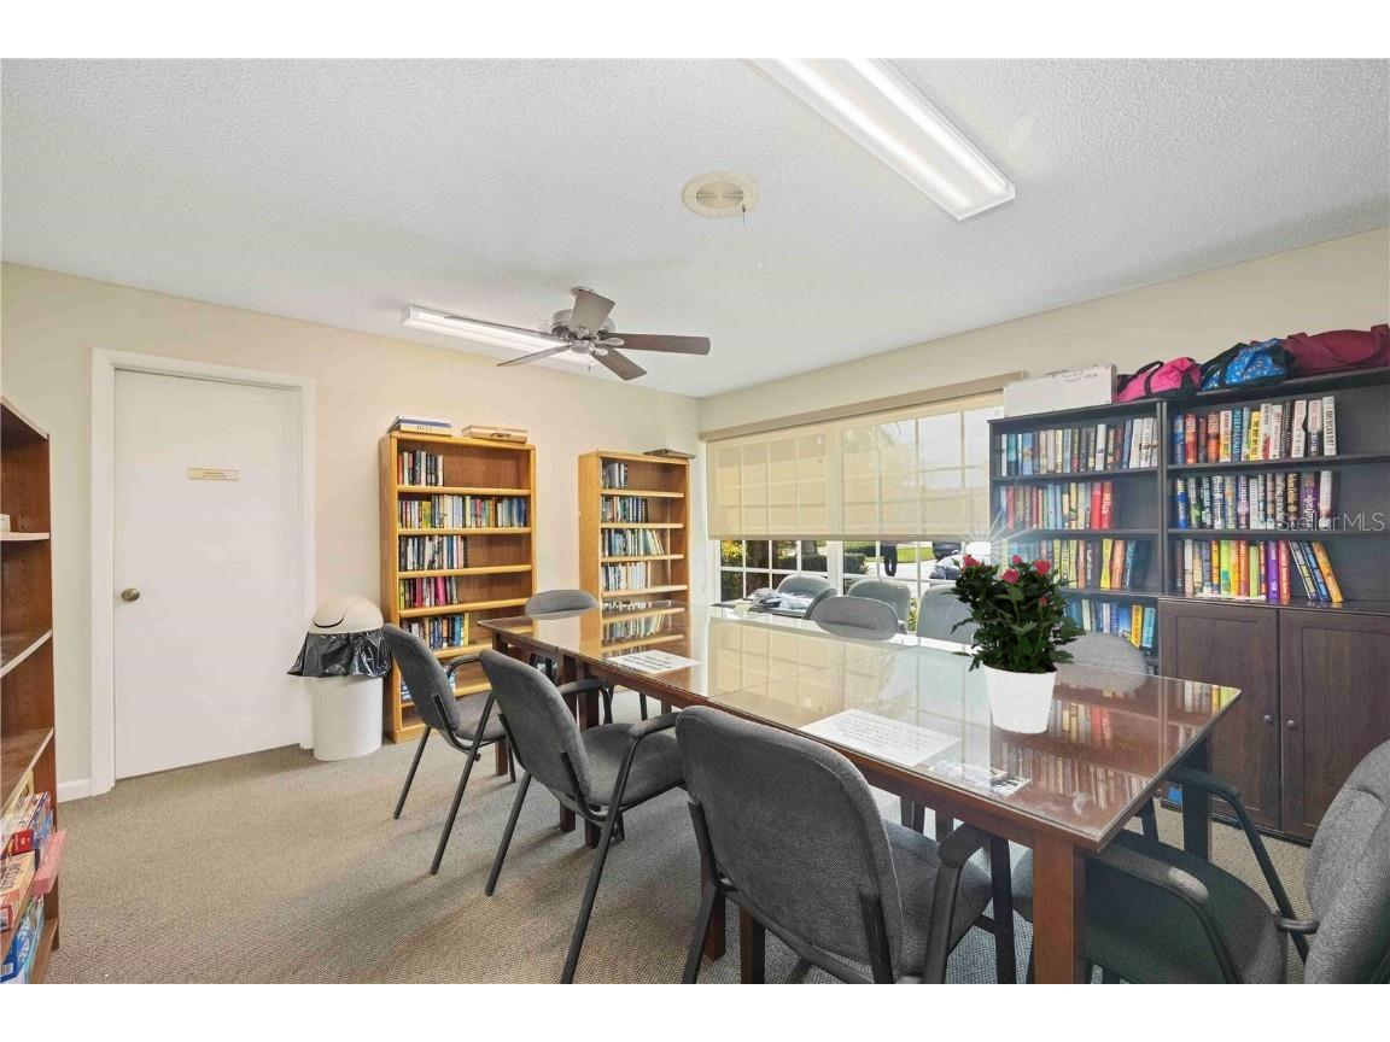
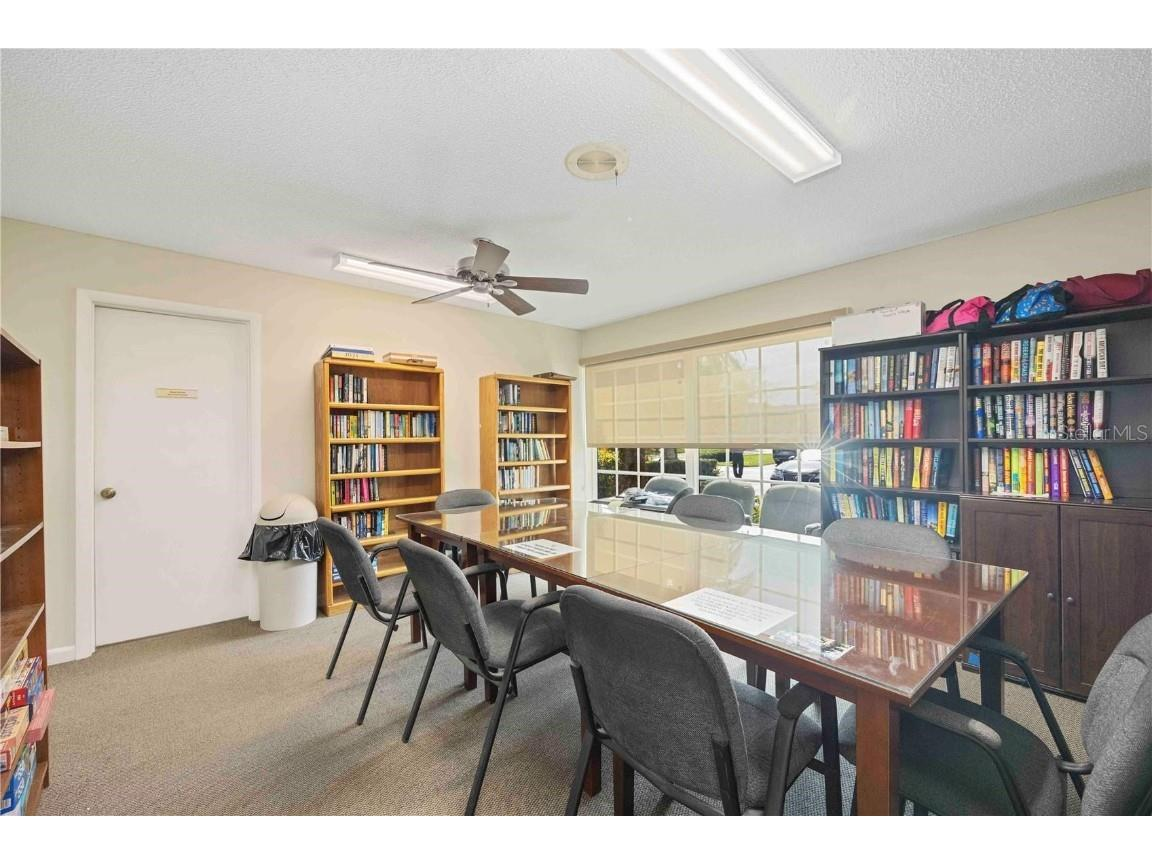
- potted flower (1012, 639)
